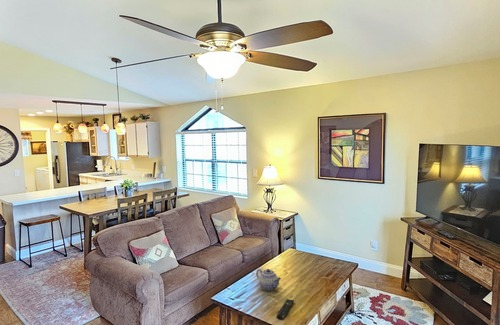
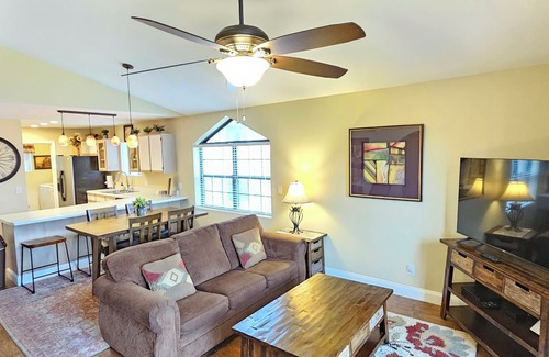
- teapot (268, 278)
- remote control (285, 309)
